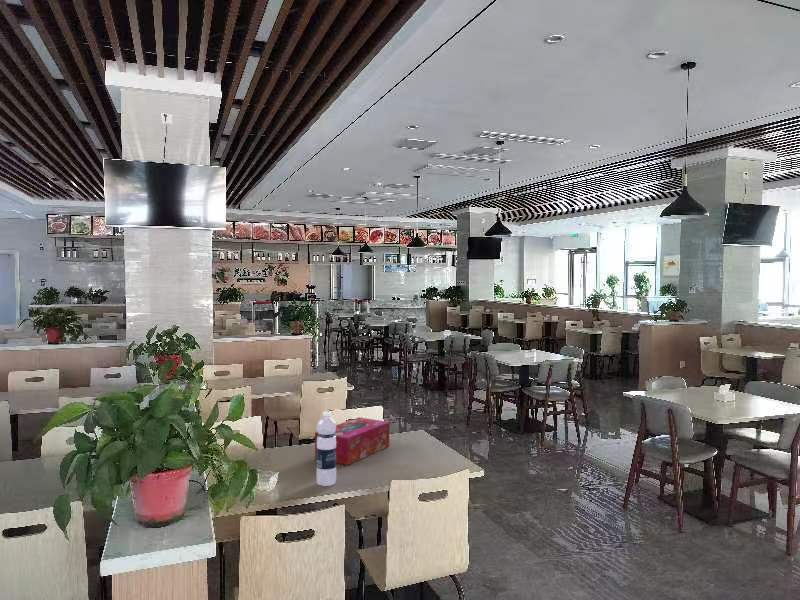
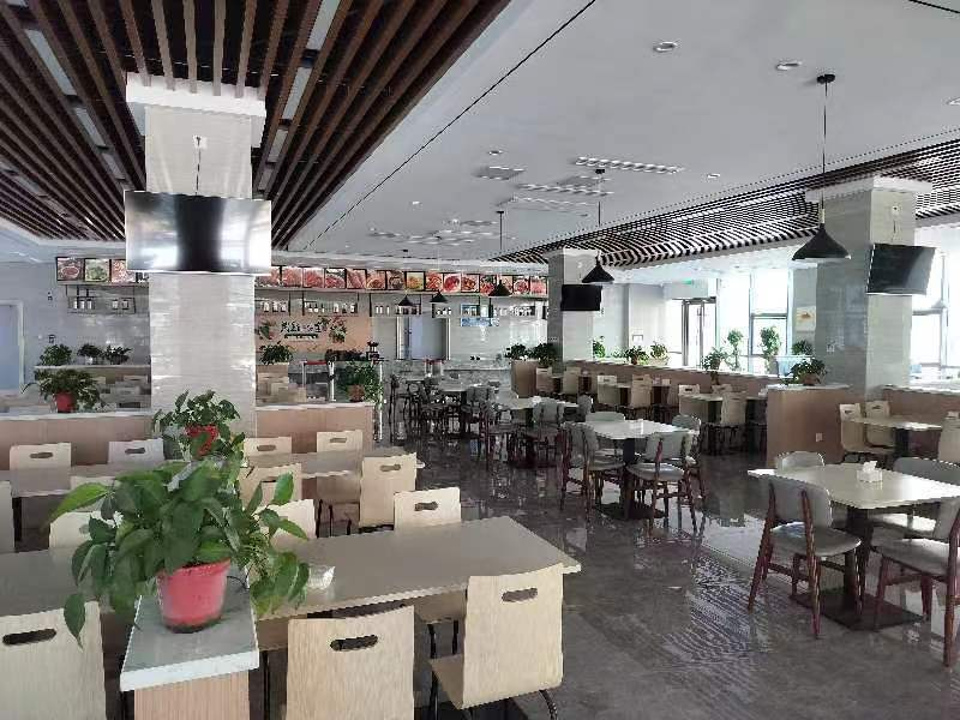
- water bottle (326, 447)
- tissue box (353, 439)
